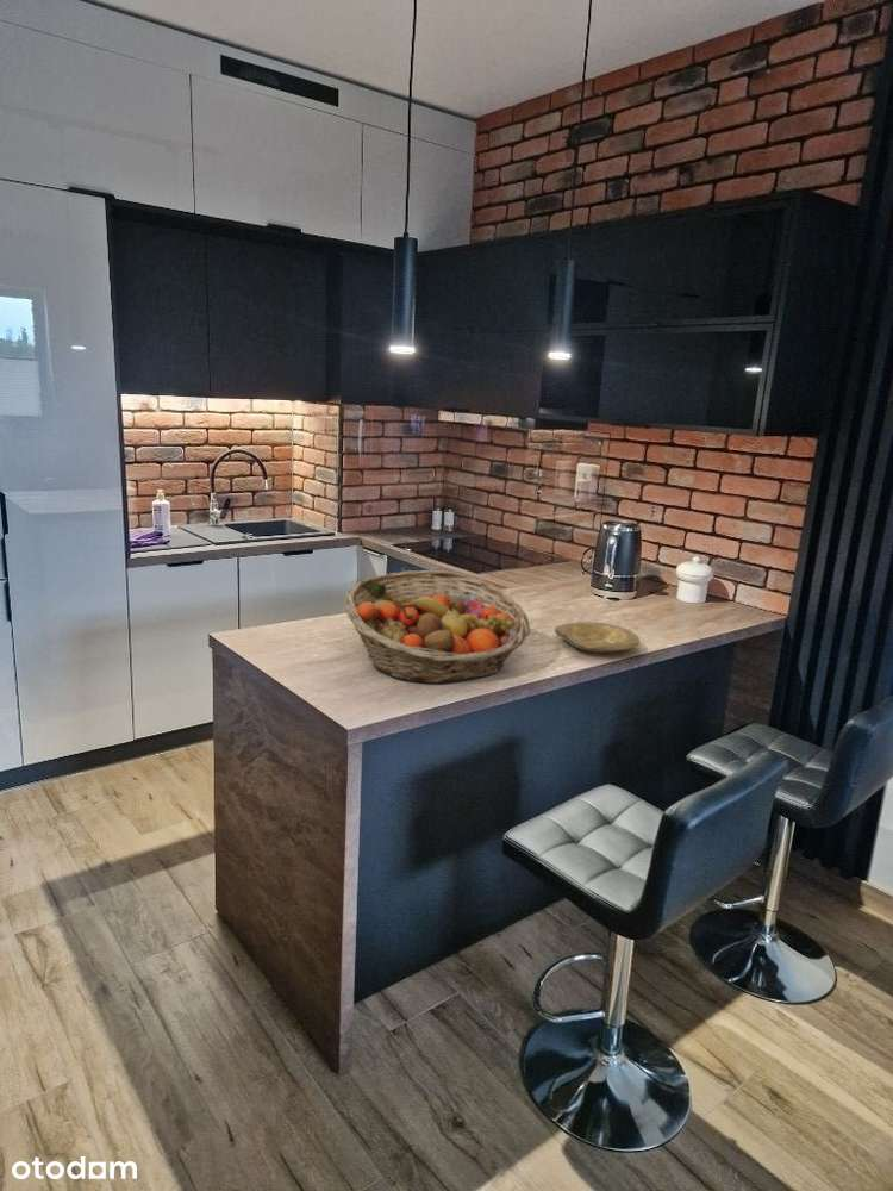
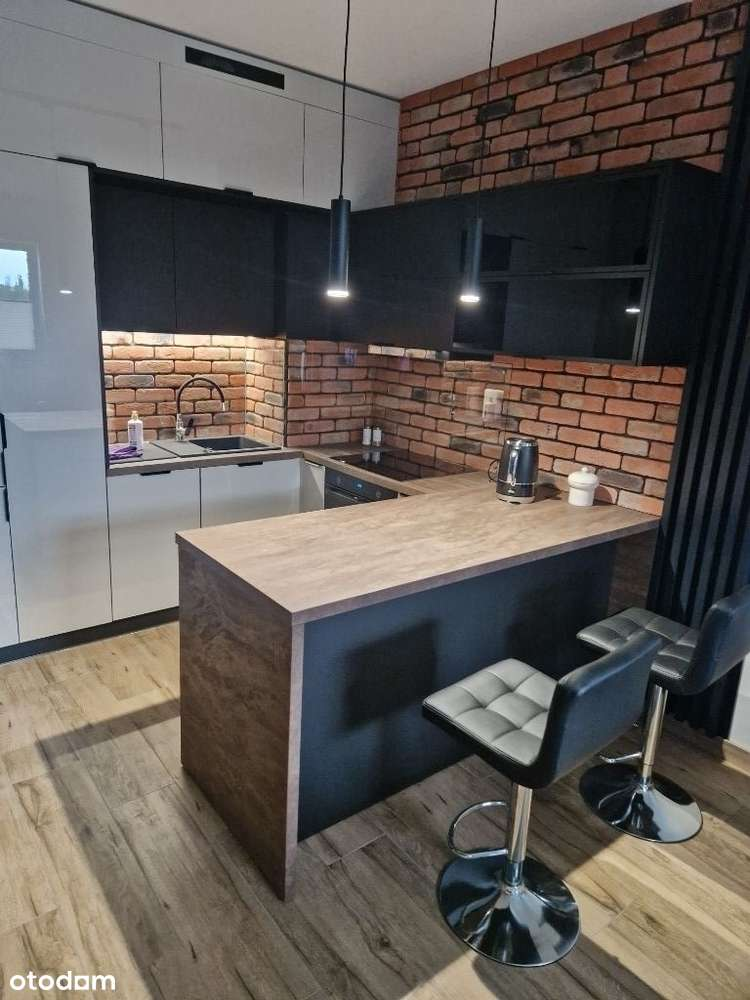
- plate (598, 640)
- fruit basket (437, 624)
